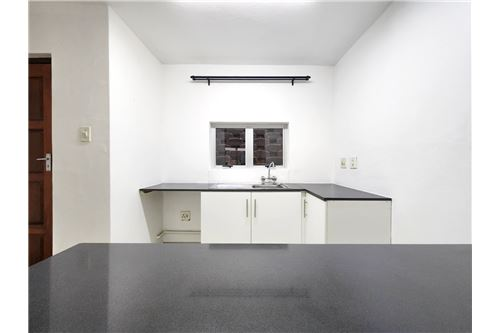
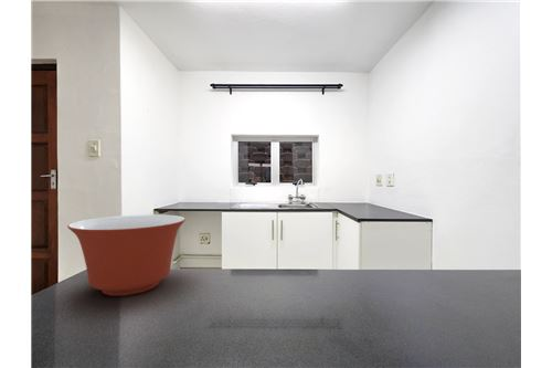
+ mixing bowl (131, 252)
